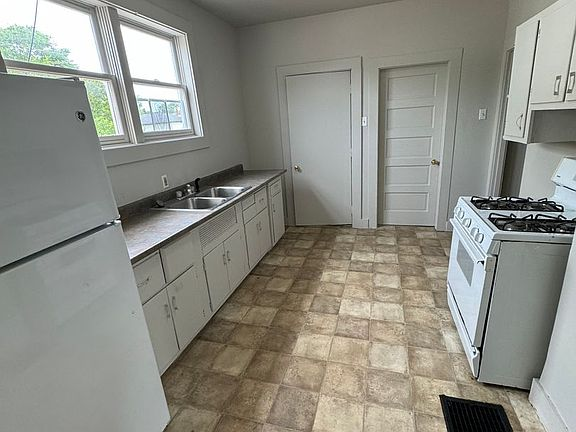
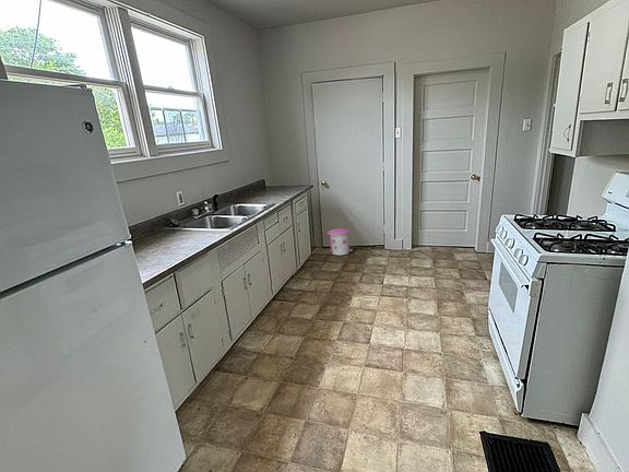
+ trash can (340, 240)
